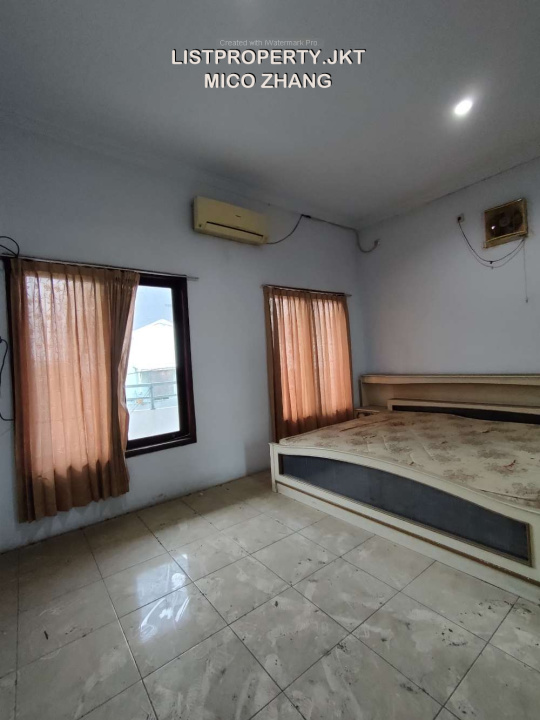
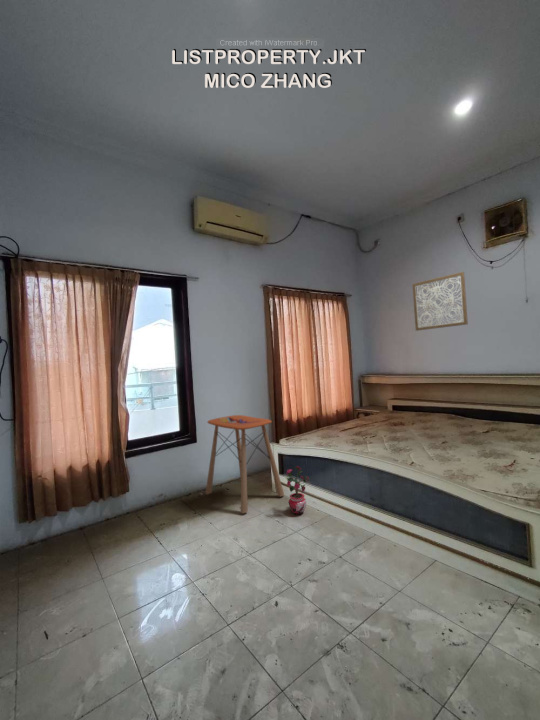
+ side table (241, 457)
+ wall art (439, 304)
+ potted plant (296, 488)
